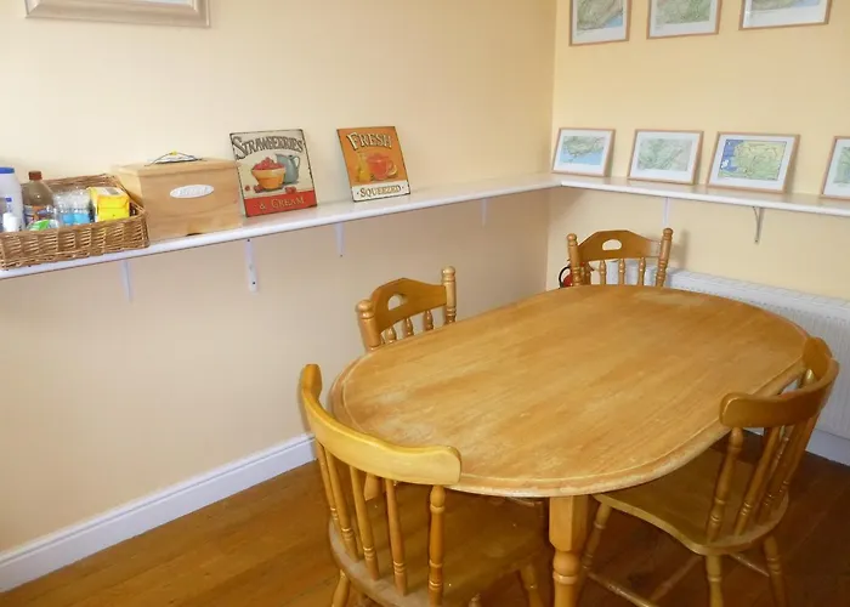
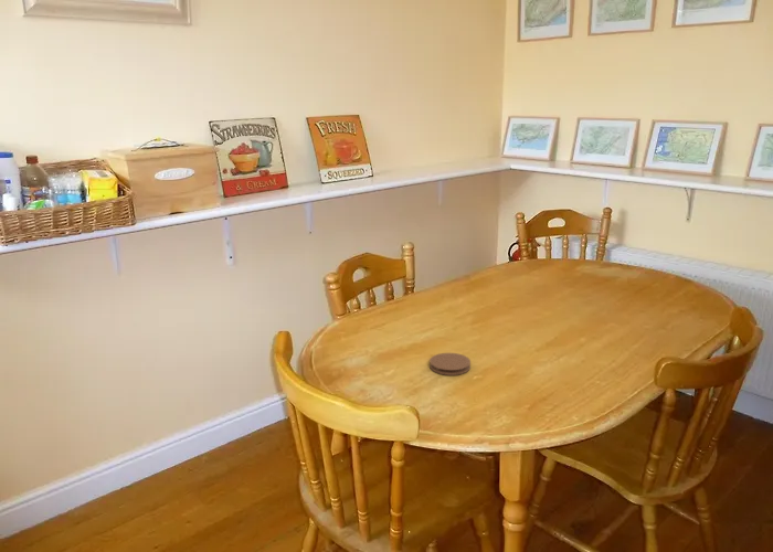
+ coaster (449, 363)
